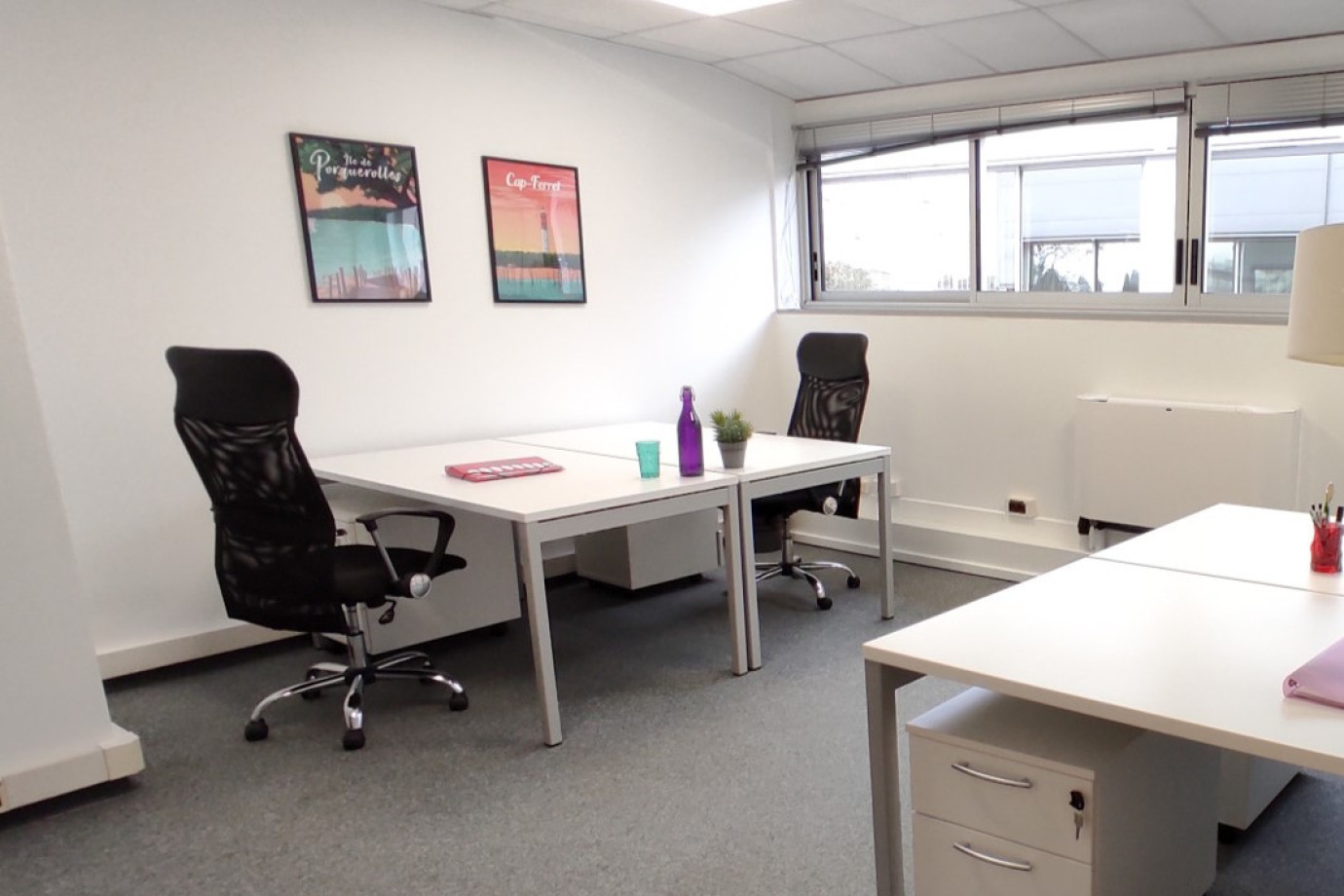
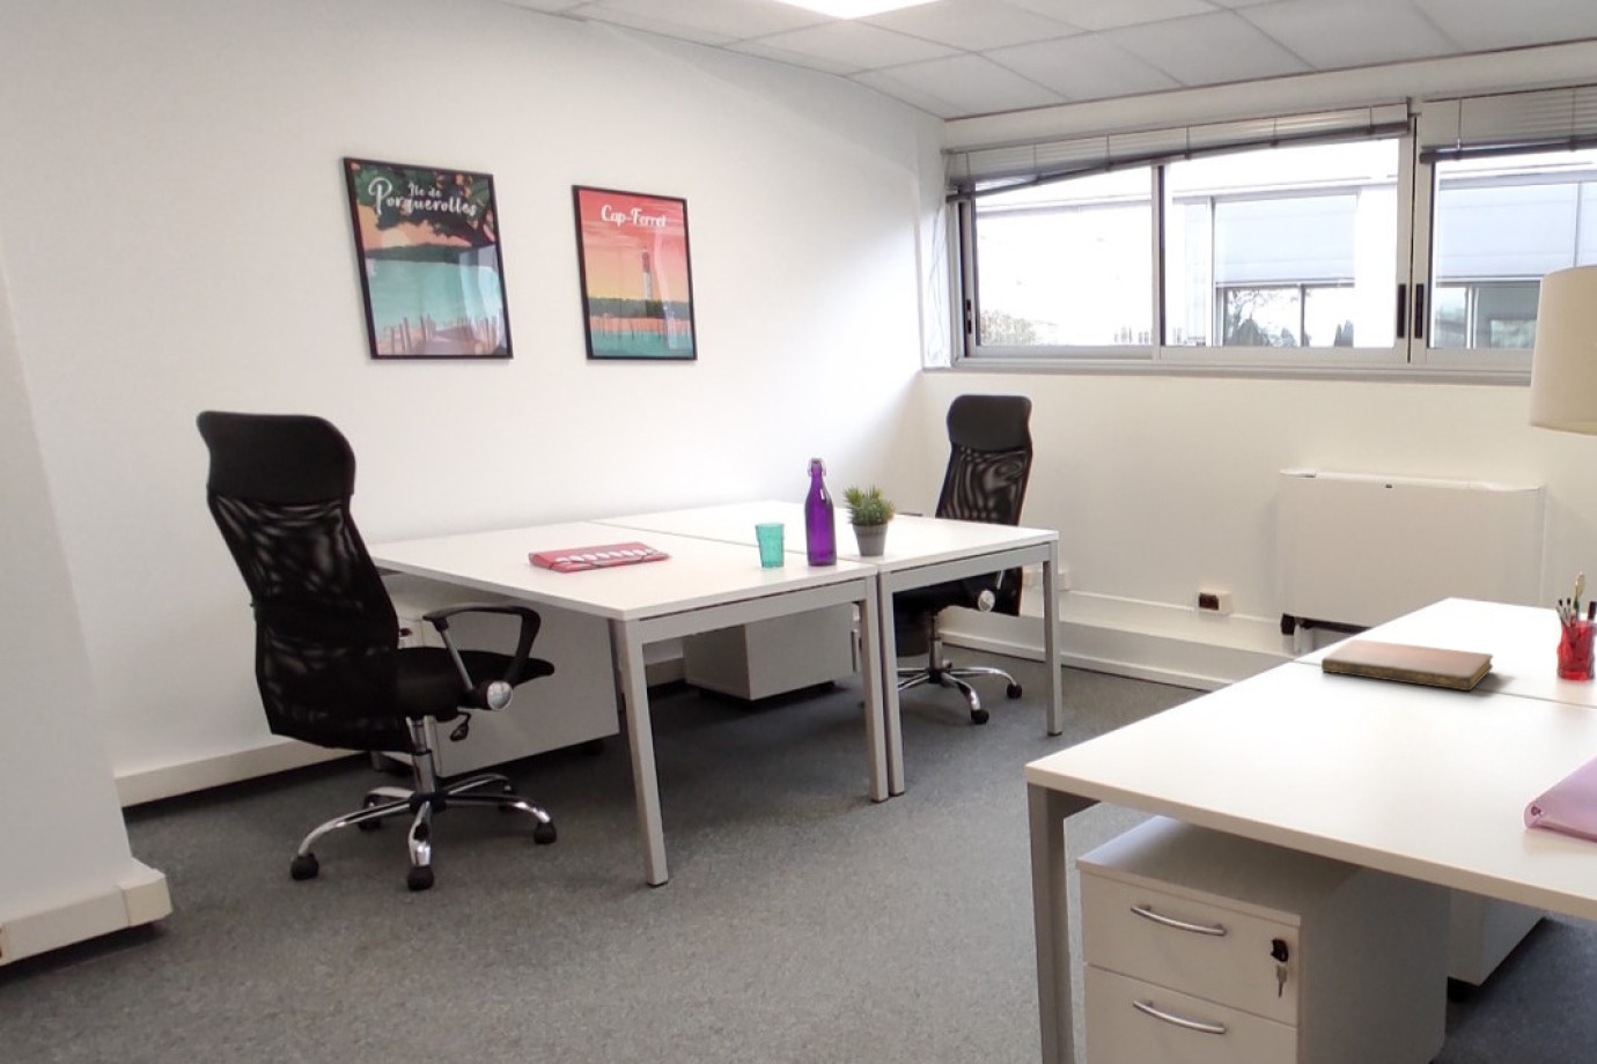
+ notebook (1406, 663)
